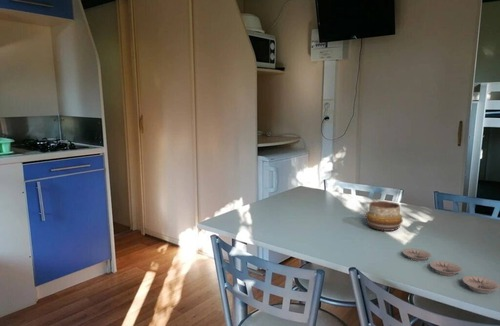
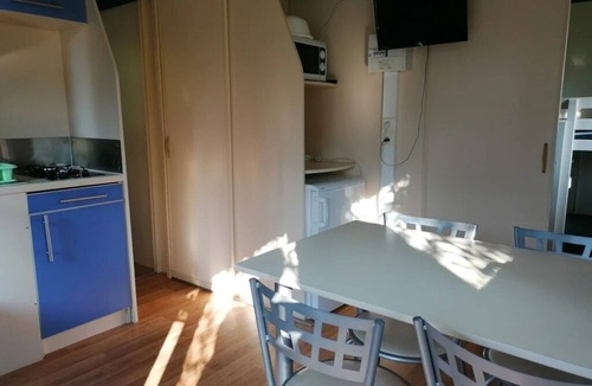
- plate (445, 269)
- decorative bowl (384, 215)
